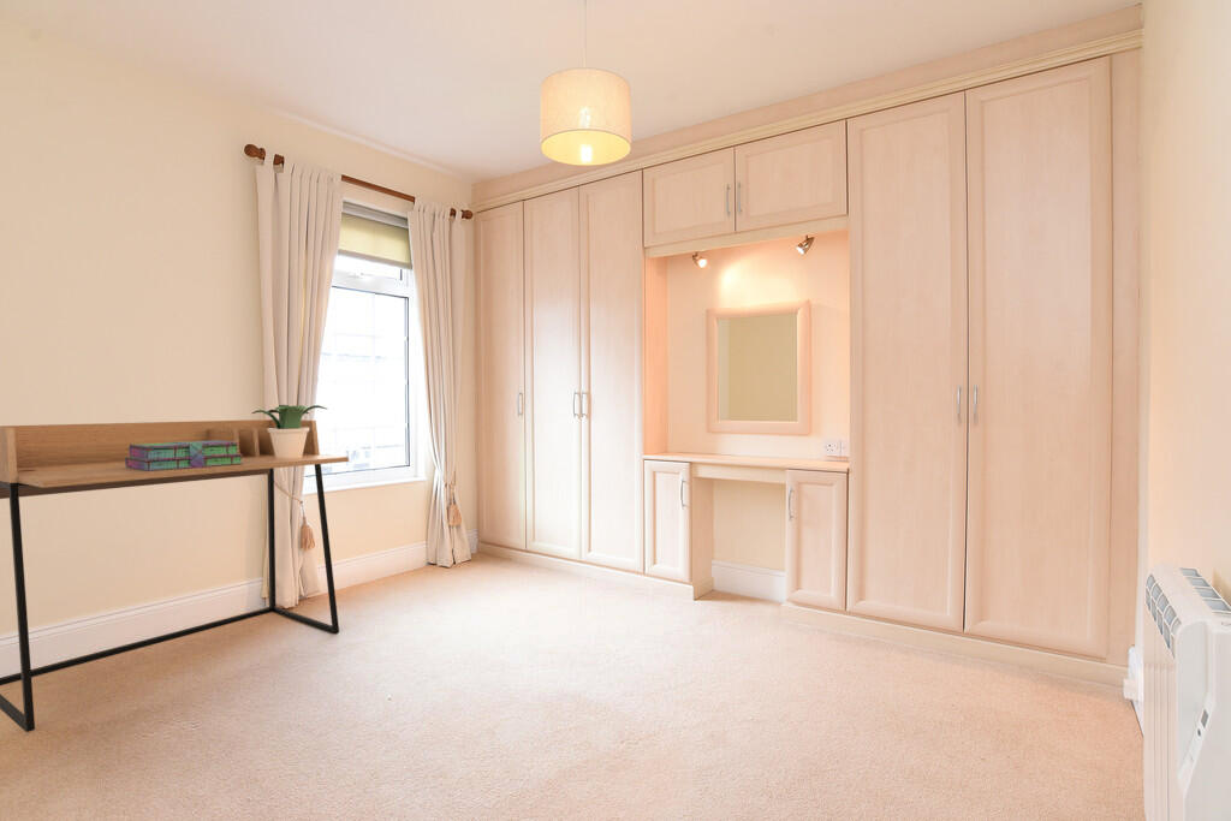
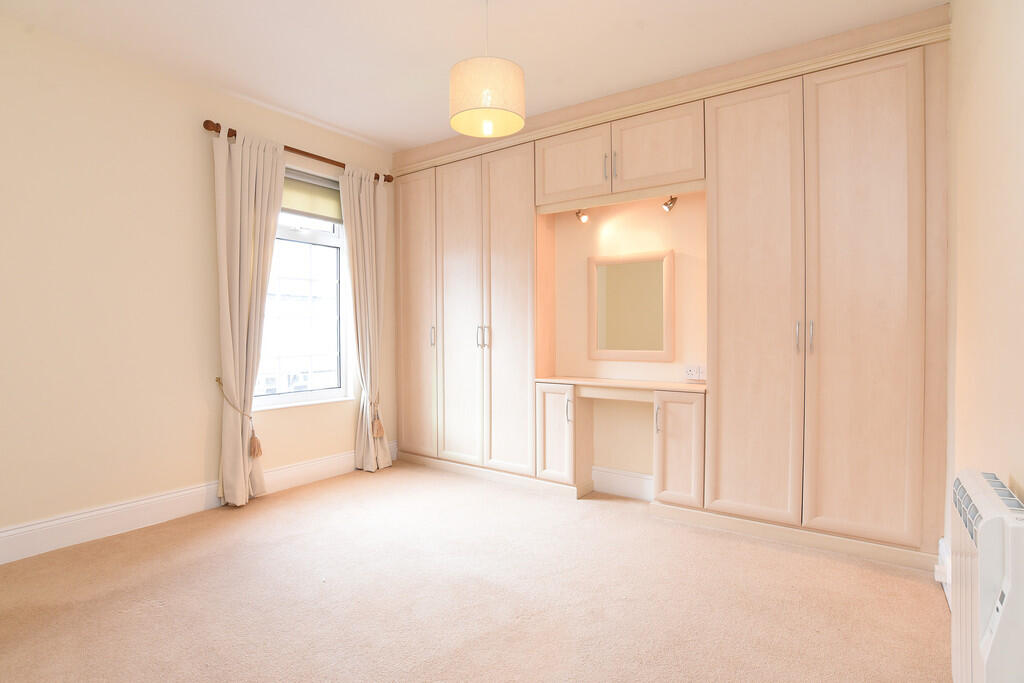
- potted plant (292, 430)
- desk (176, 482)
- stack of books (184, 453)
